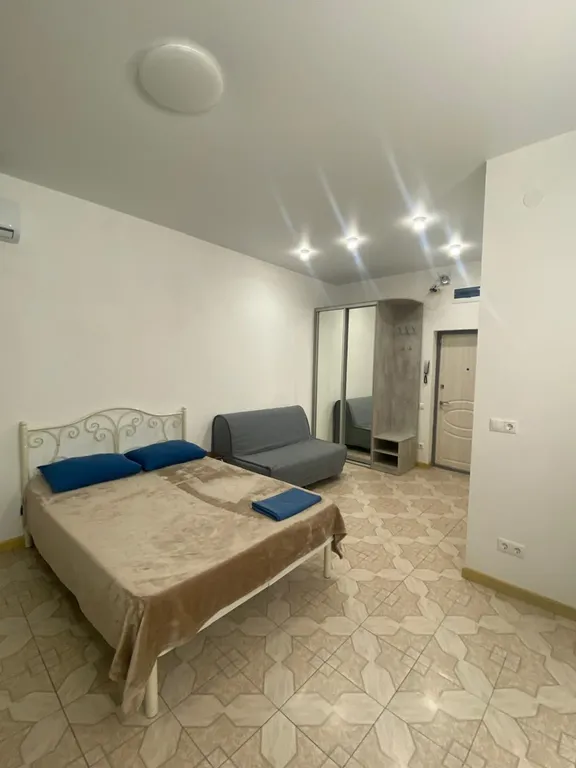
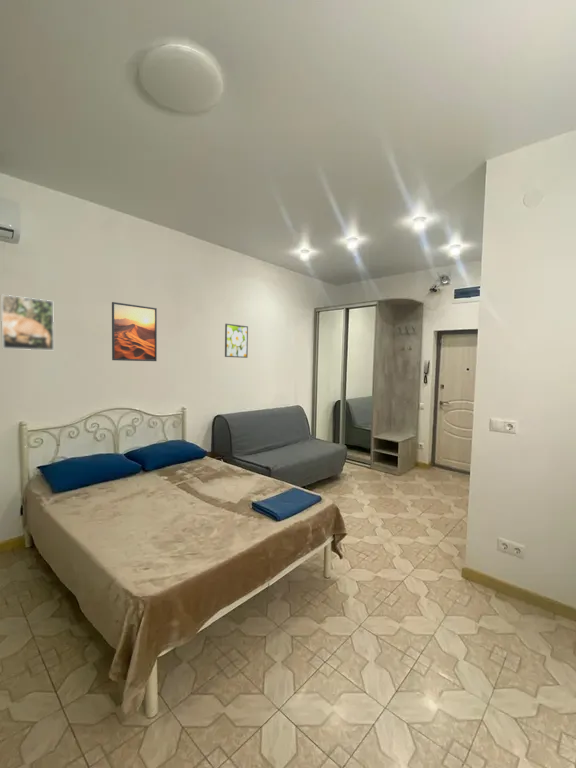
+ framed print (135, 333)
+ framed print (28, 323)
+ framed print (236, 341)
